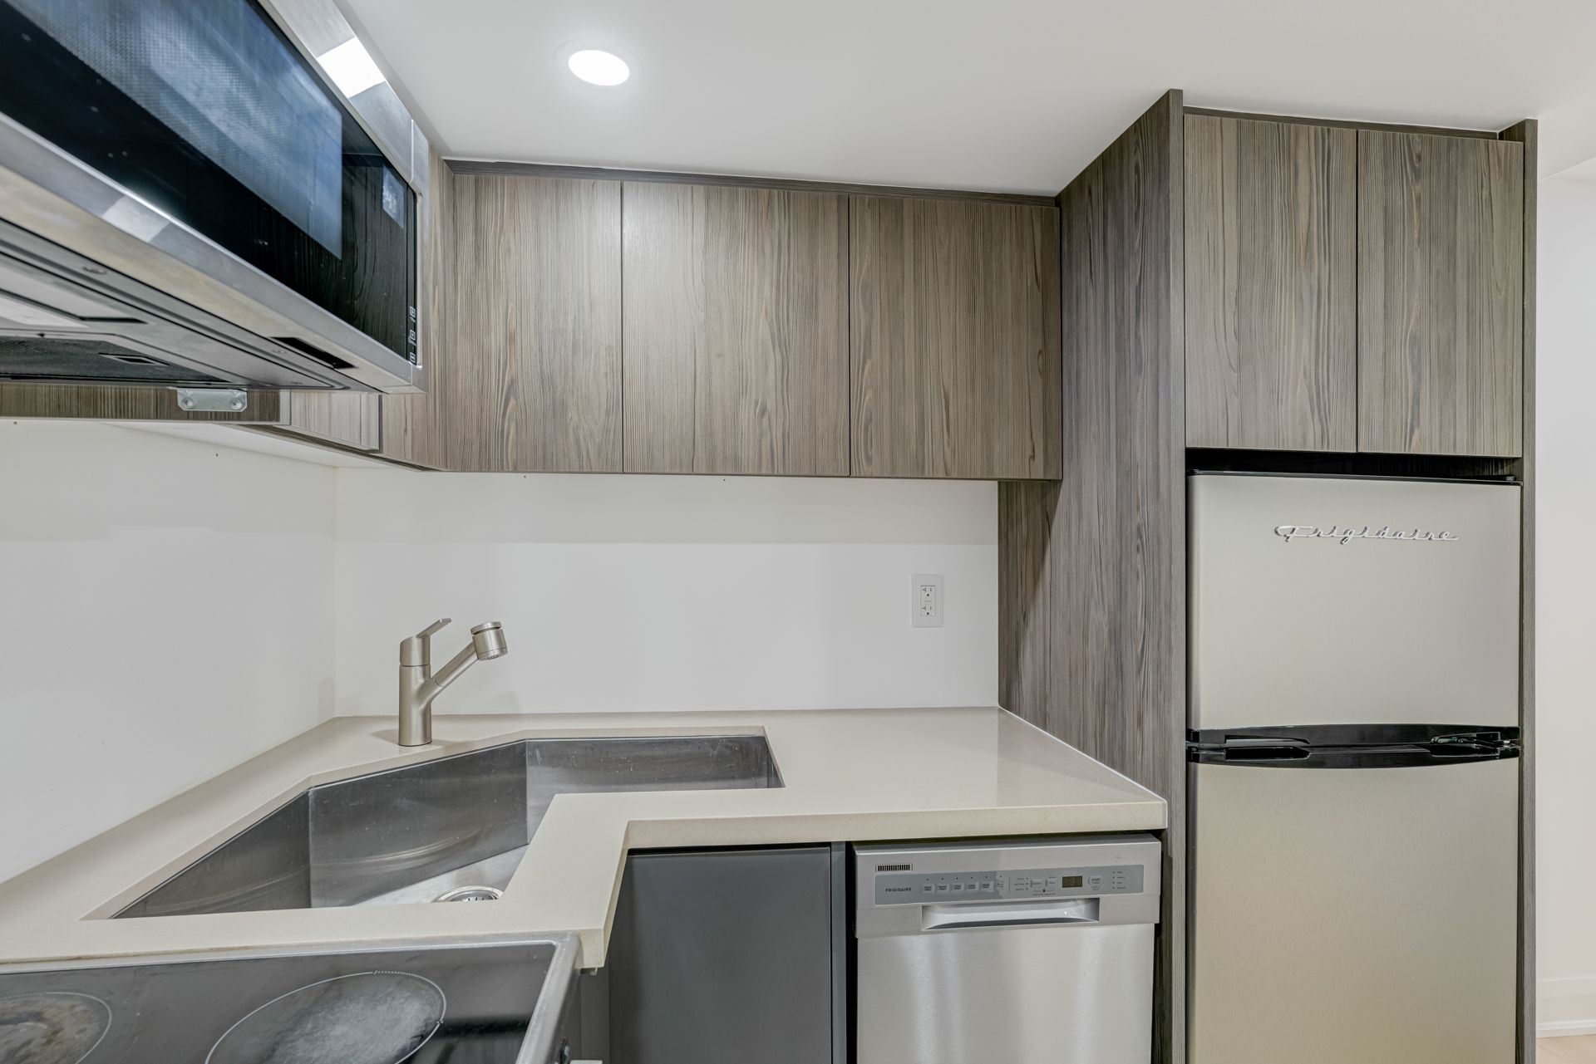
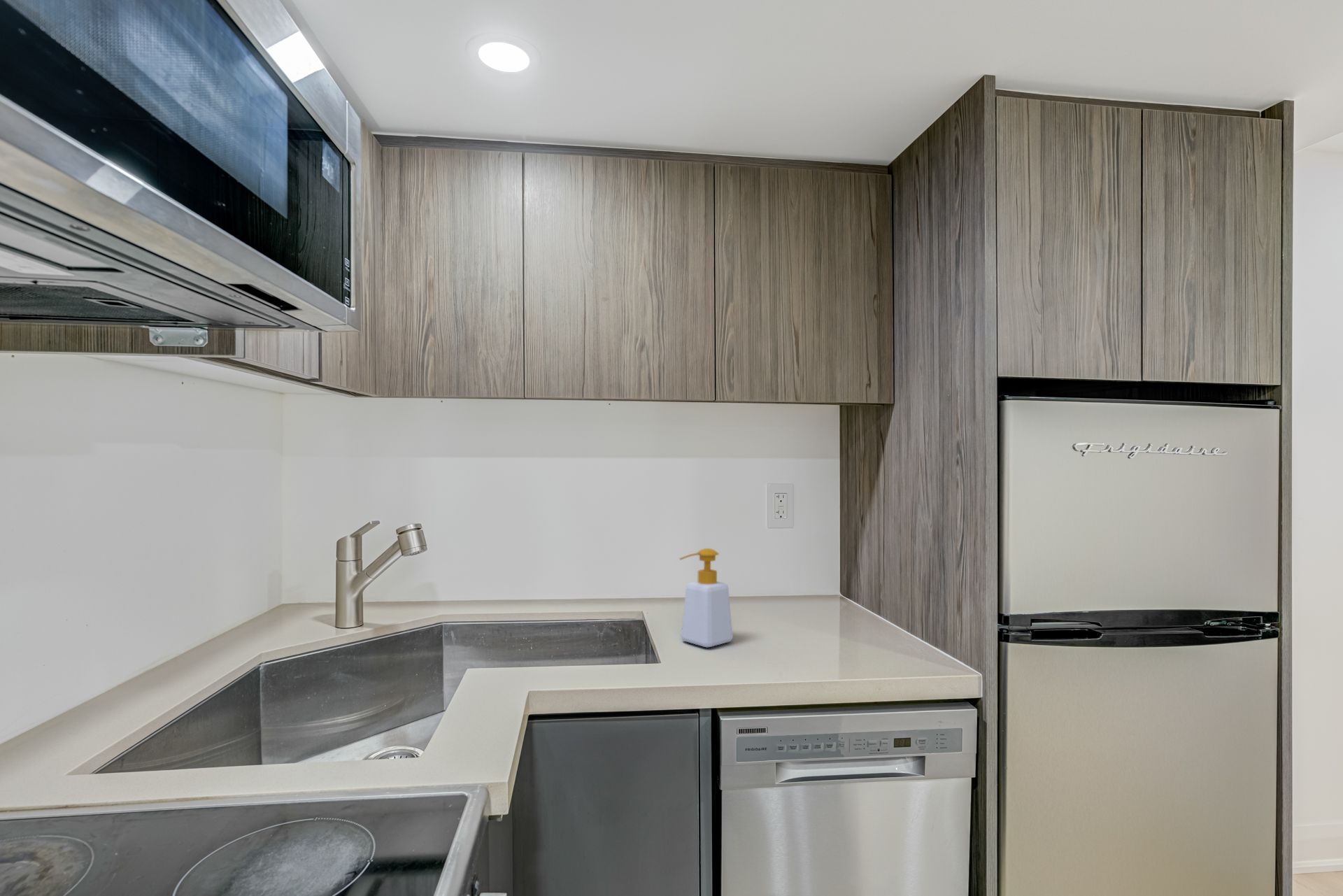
+ soap bottle (700, 596)
